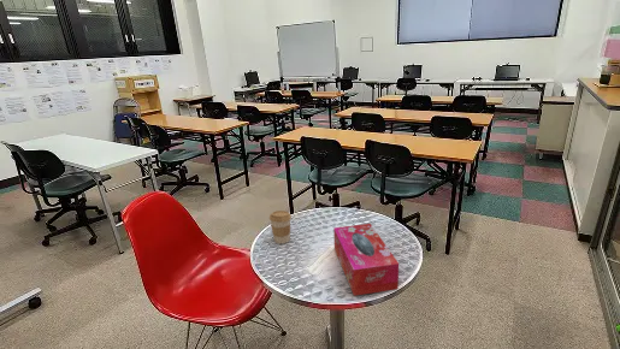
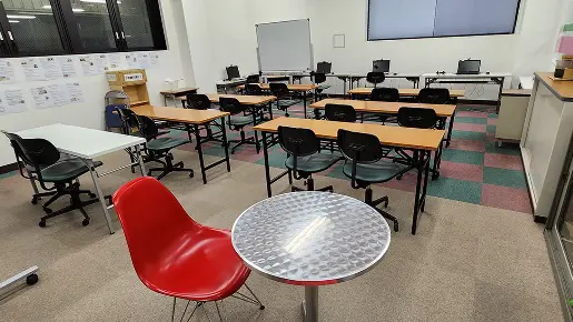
- tissue box (362, 255)
- coffee cup (281, 225)
